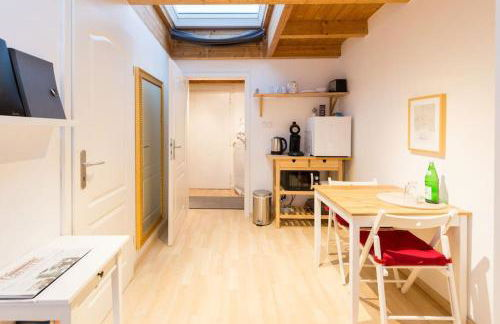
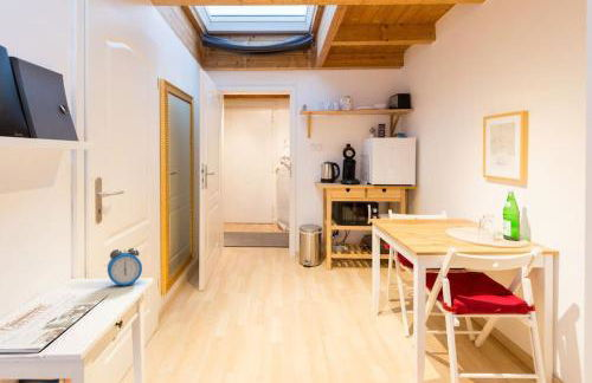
+ alarm clock (124, 266)
